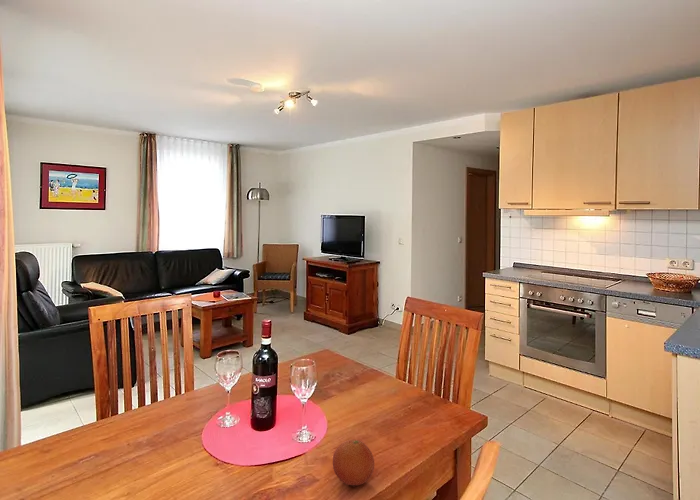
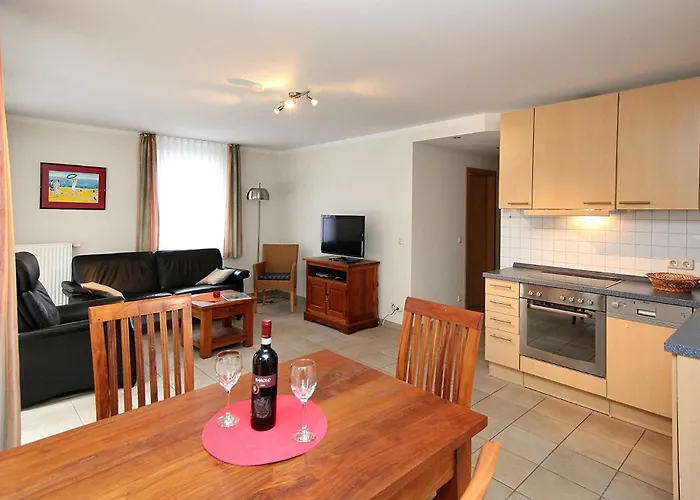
- fruit (353, 461)
